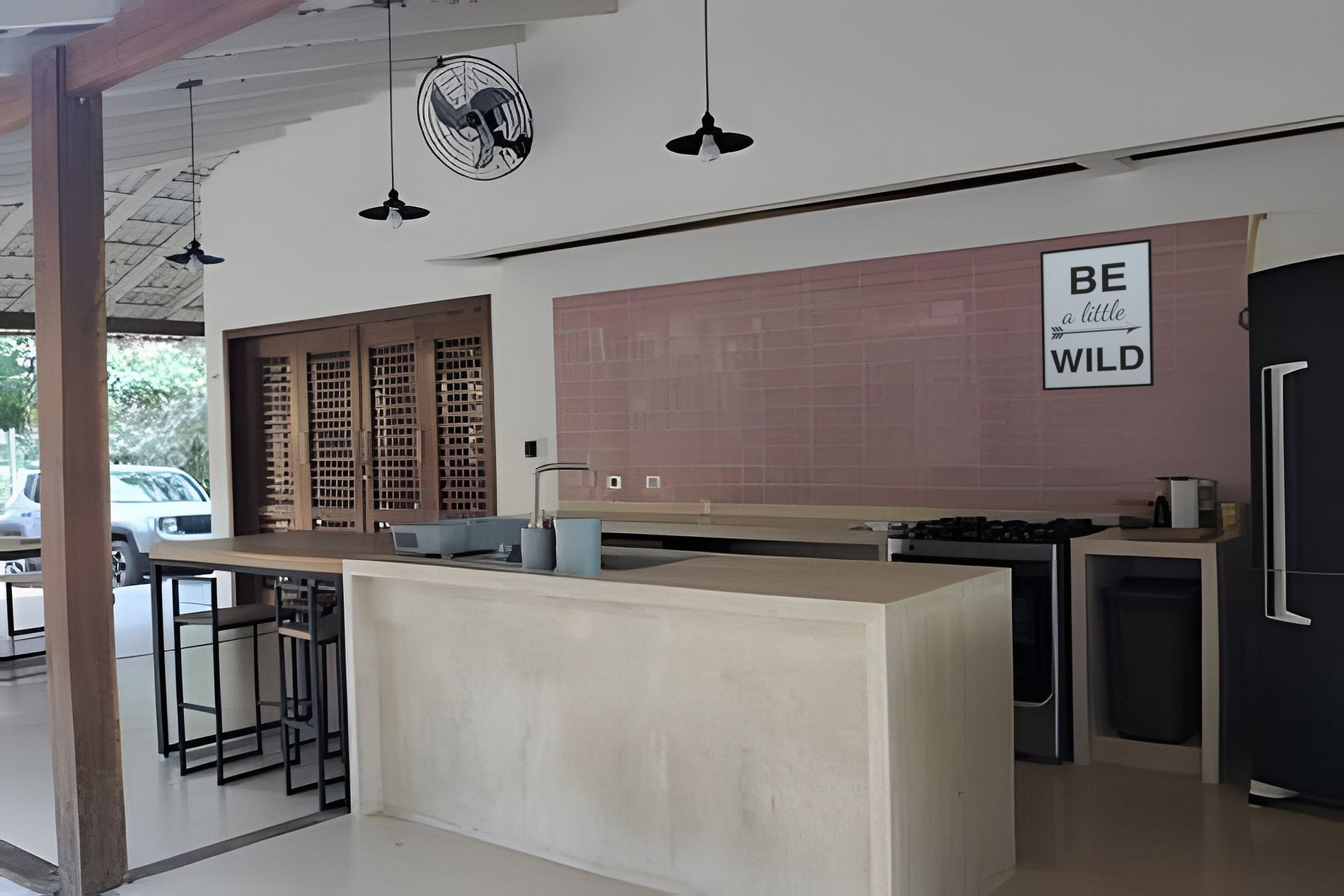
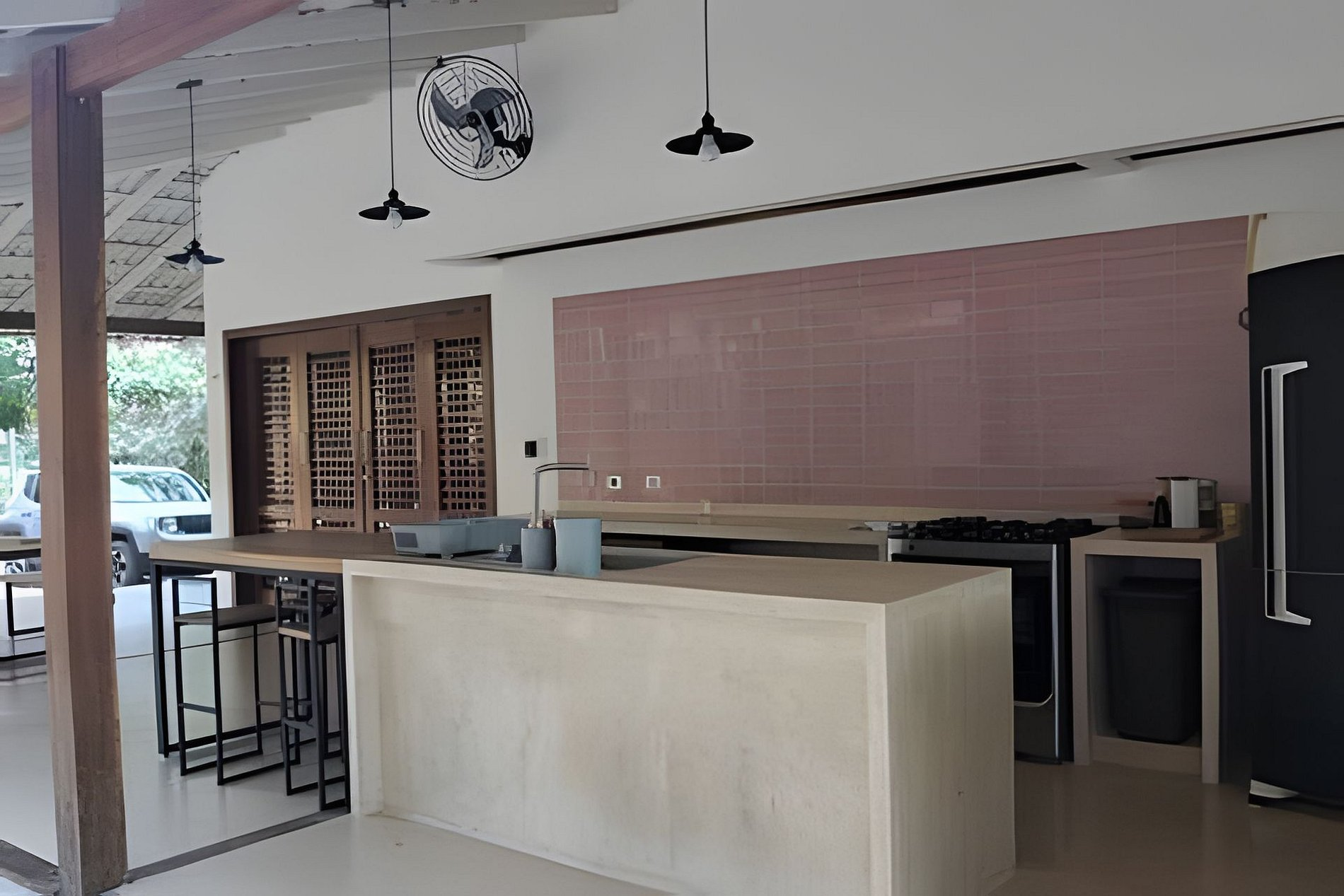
- wall art (1096, 317)
